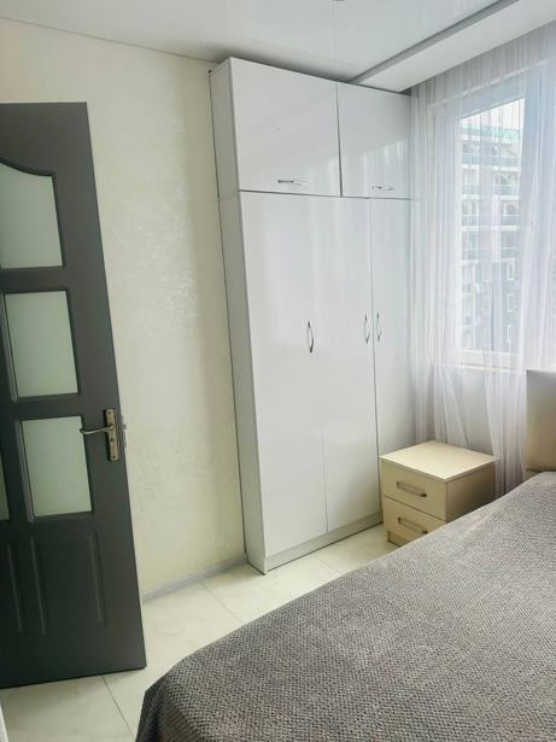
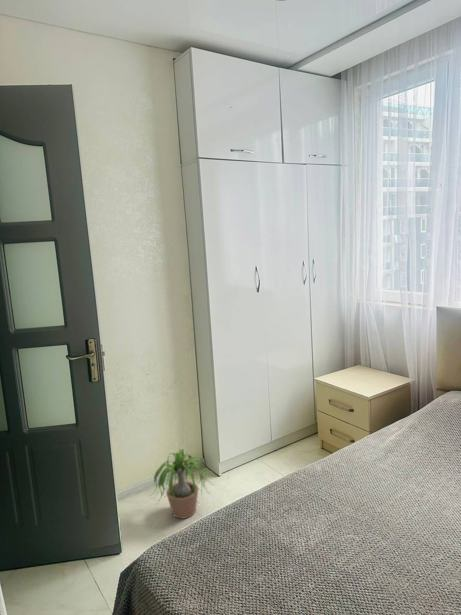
+ potted plant (184, 487)
